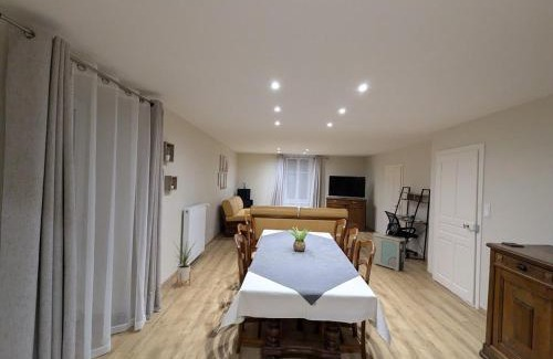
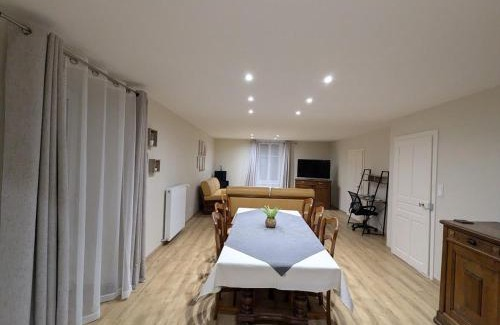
- house plant (184, 260)
- air purifier (388, 251)
